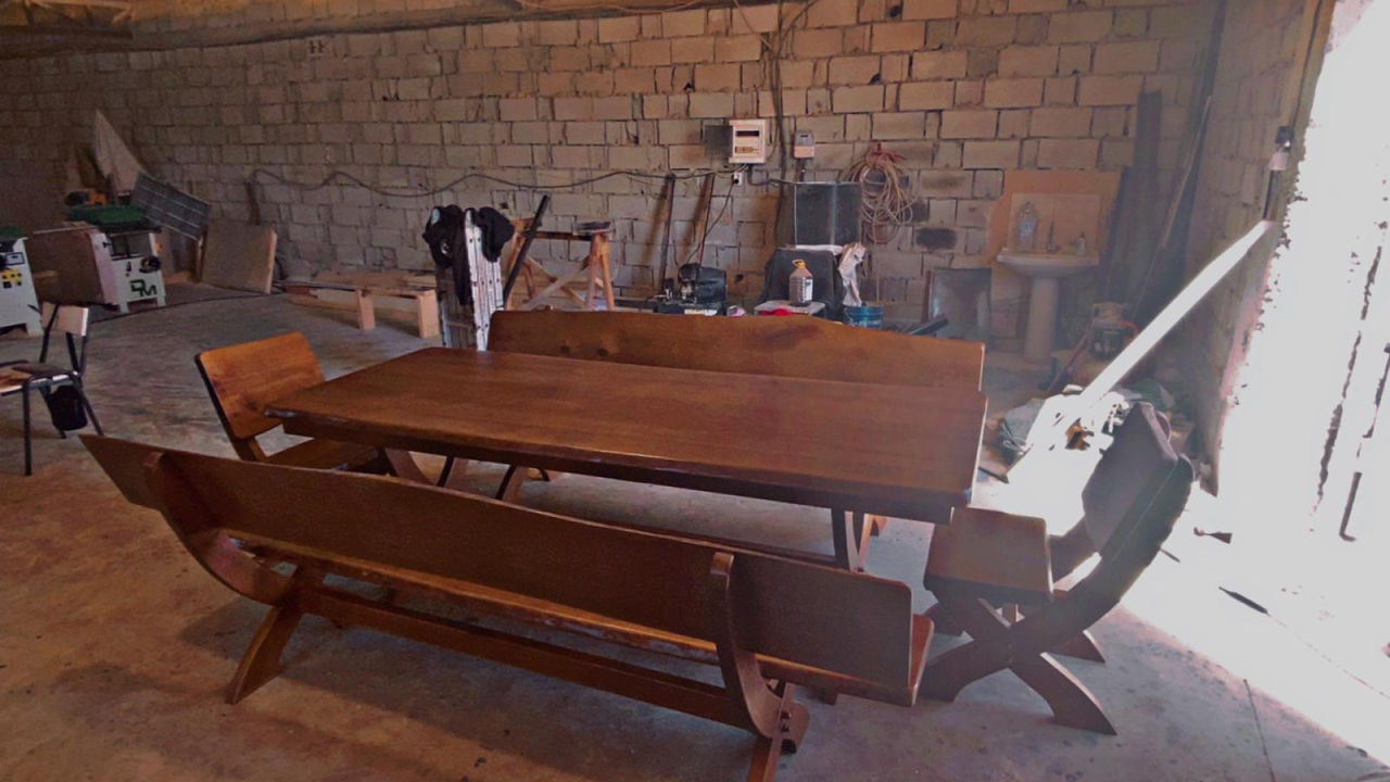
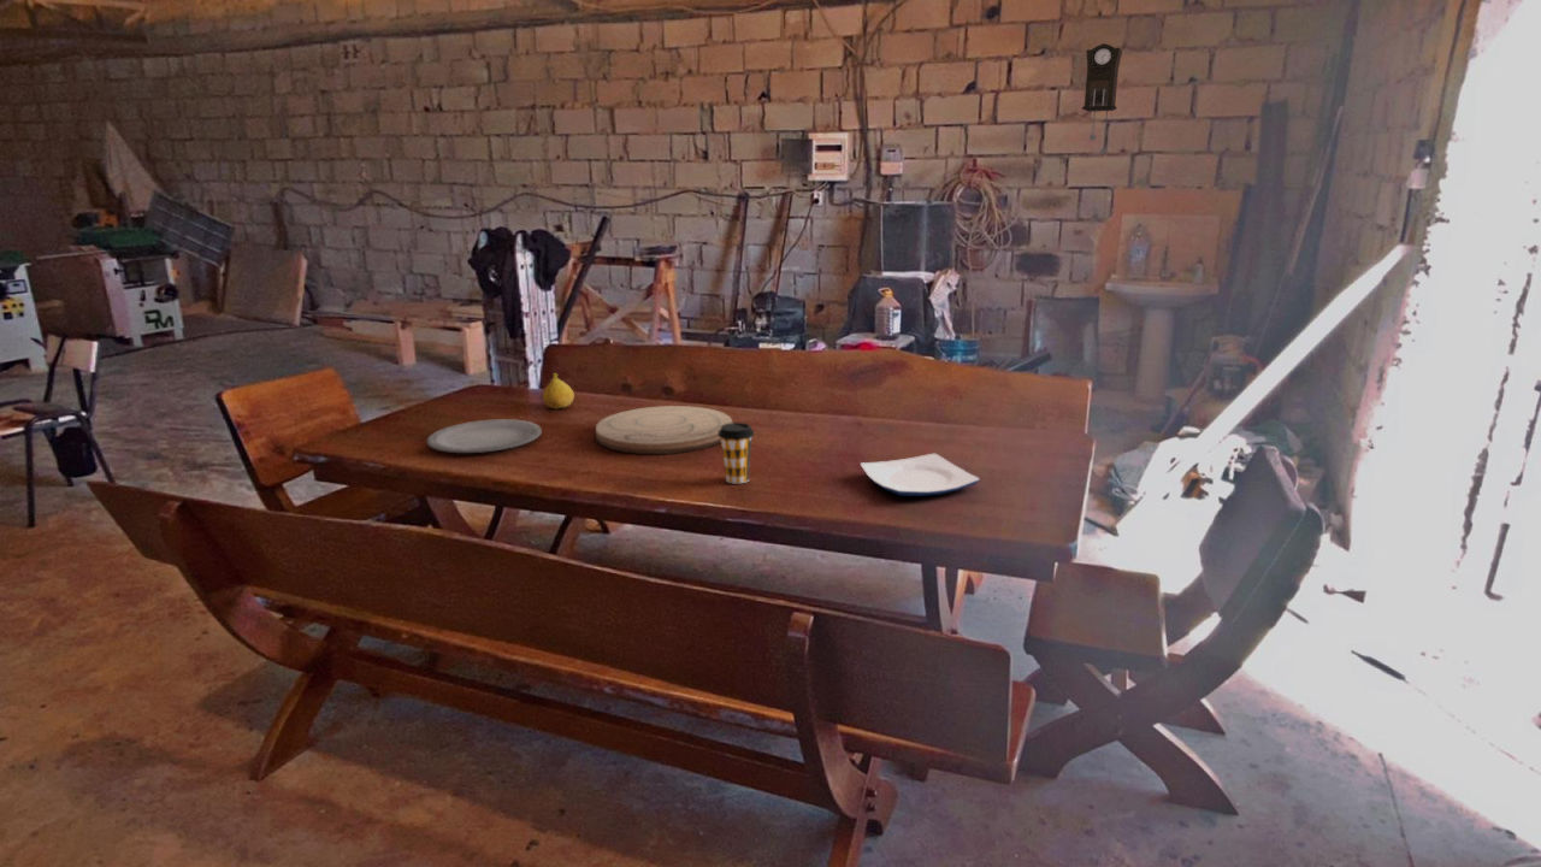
+ coffee cup (736, 453)
+ plate (917, 477)
+ plate (485, 437)
+ pendulum clock (1099, 100)
+ cutting board (665, 427)
+ fruit (557, 389)
